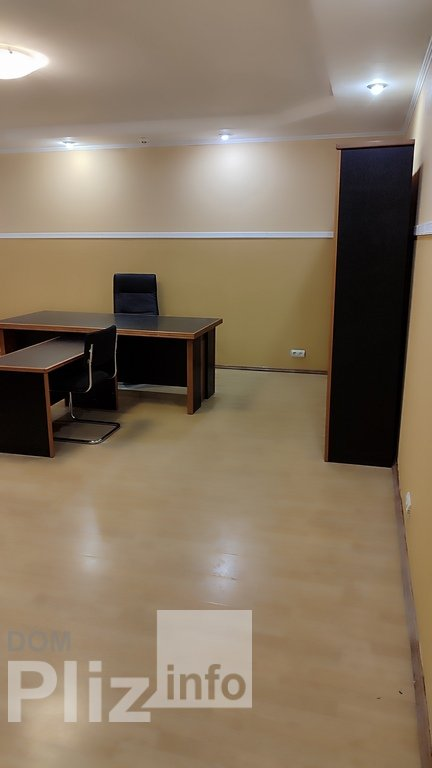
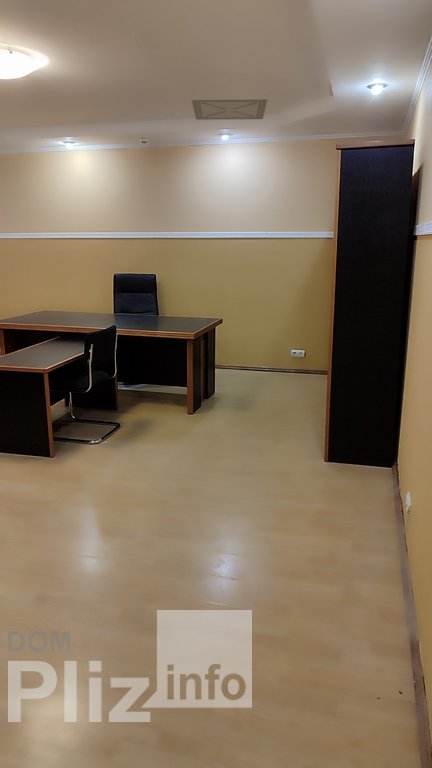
+ ceiling vent (229, 110)
